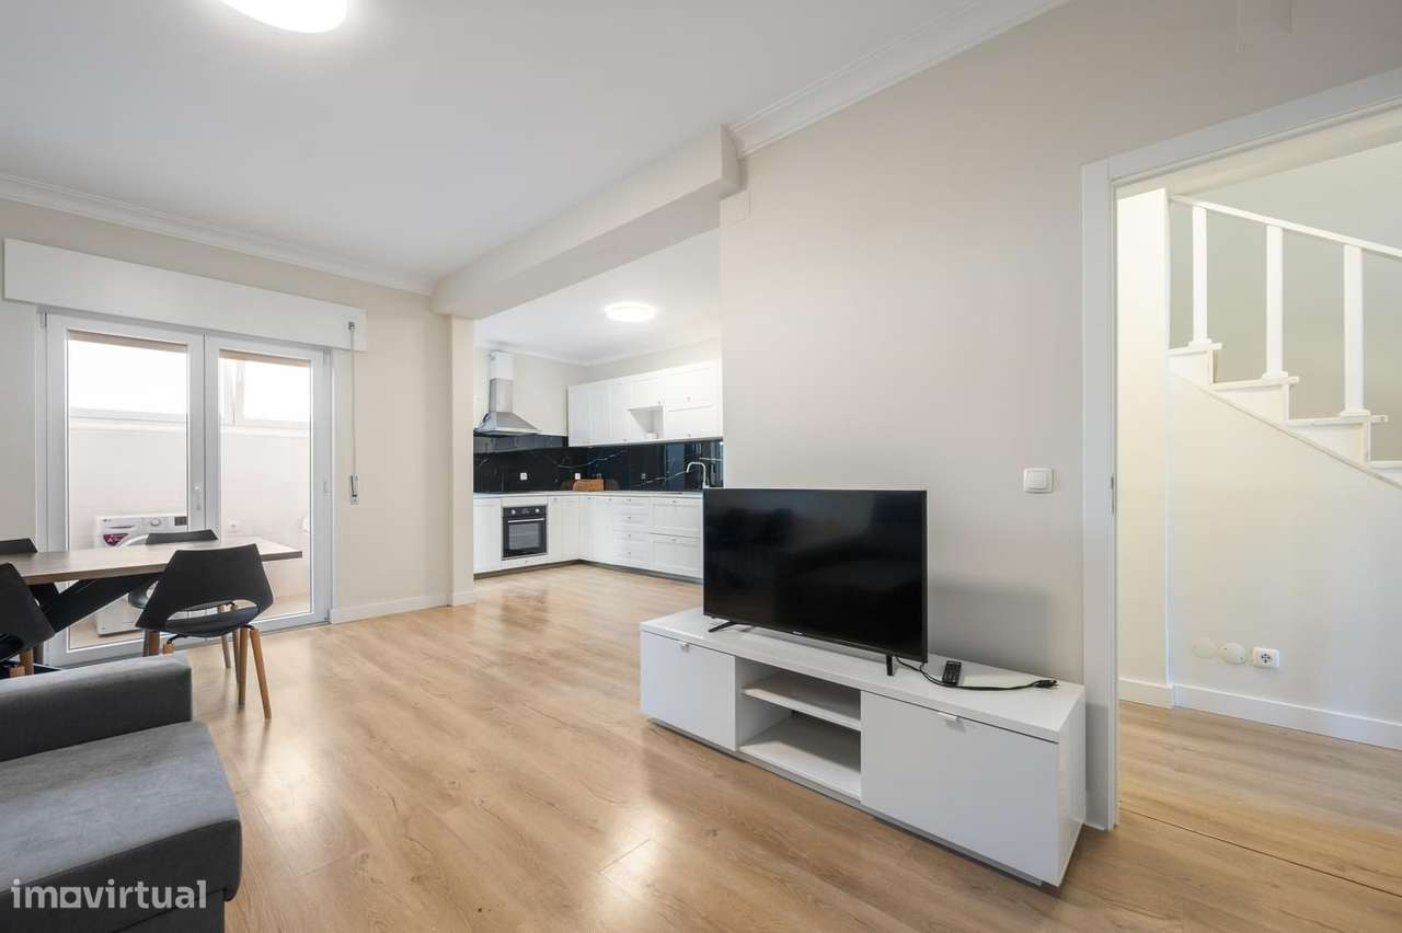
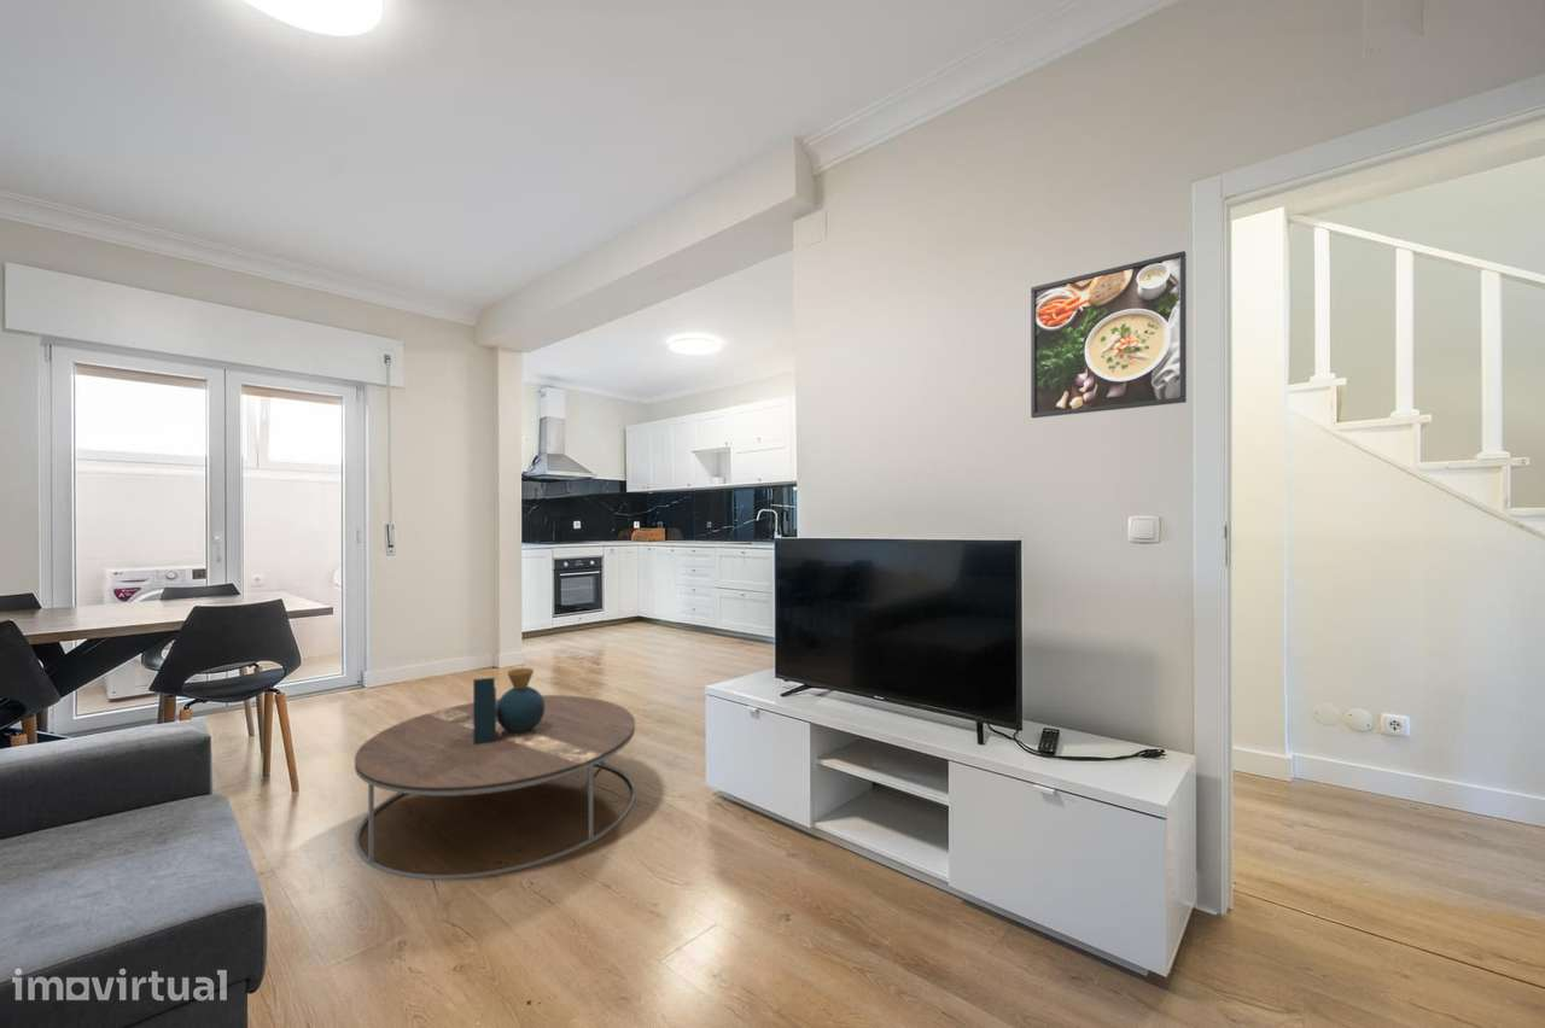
+ coffee table (506, 737)
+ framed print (1102, 340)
